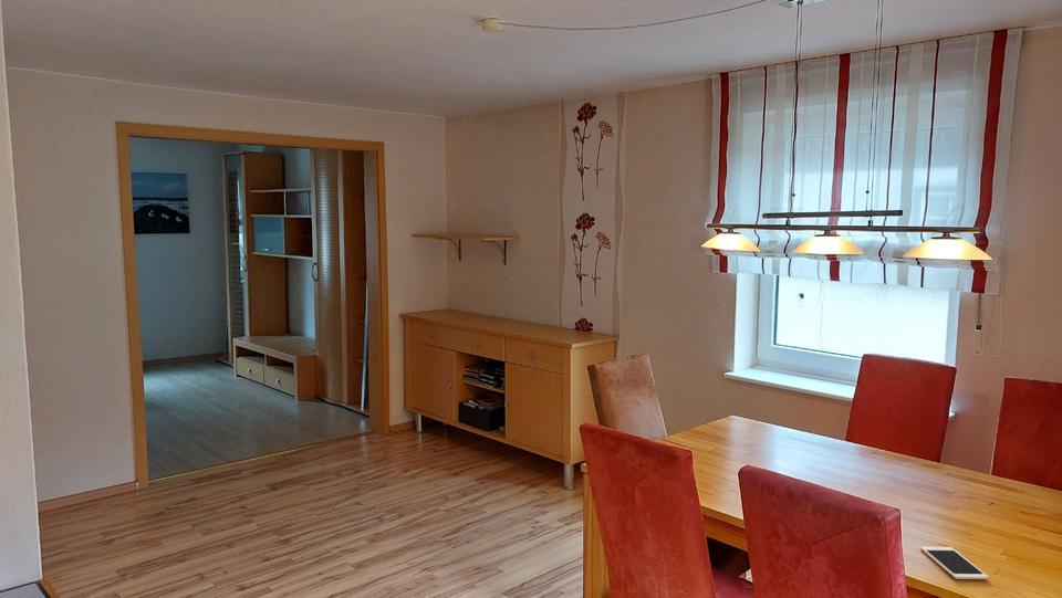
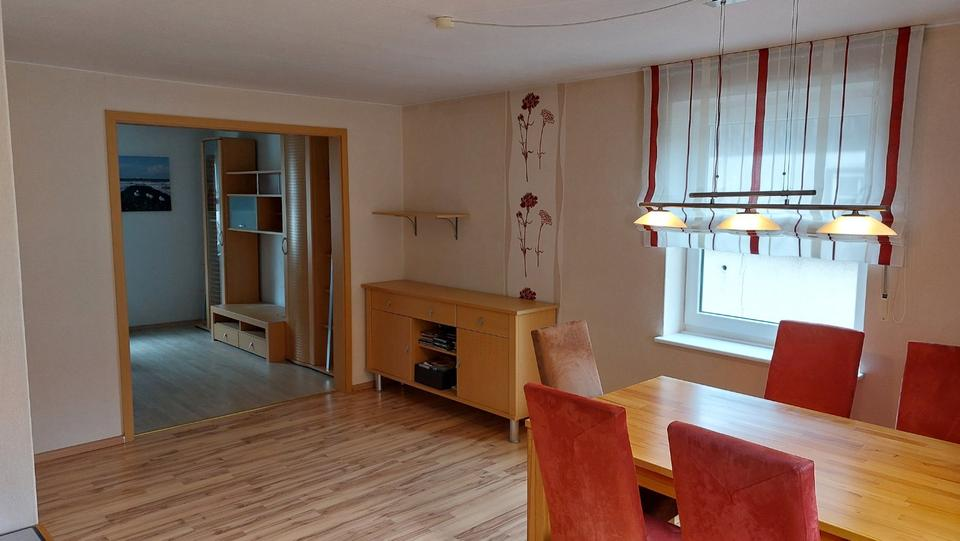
- cell phone (952, 562)
